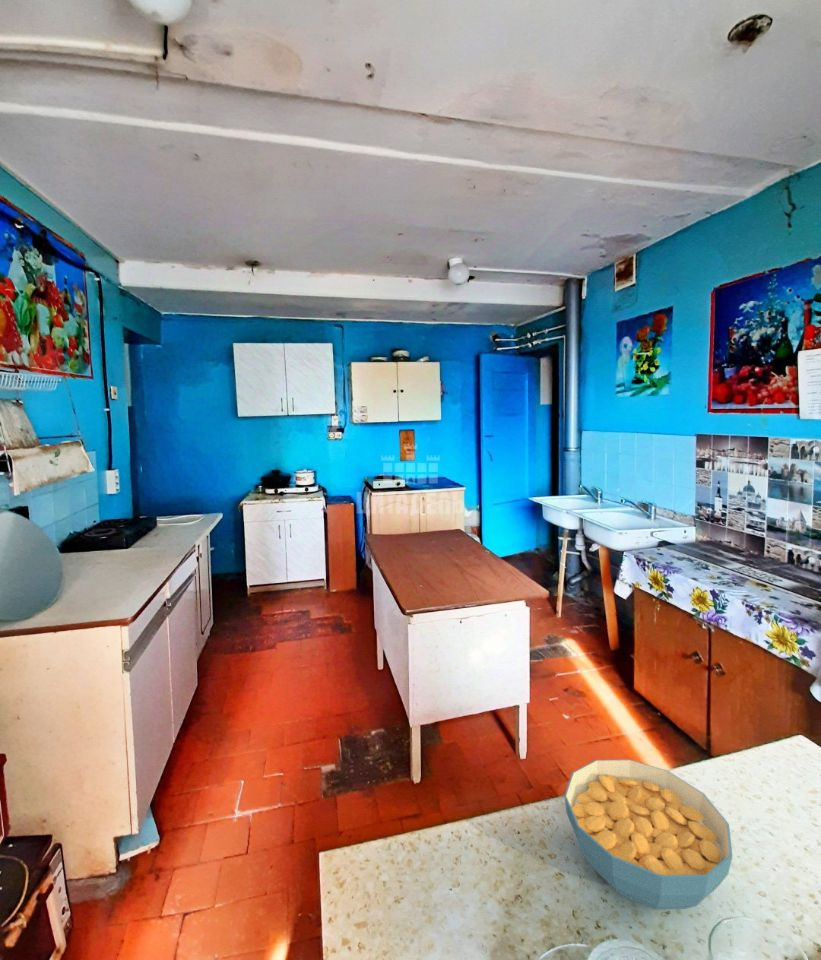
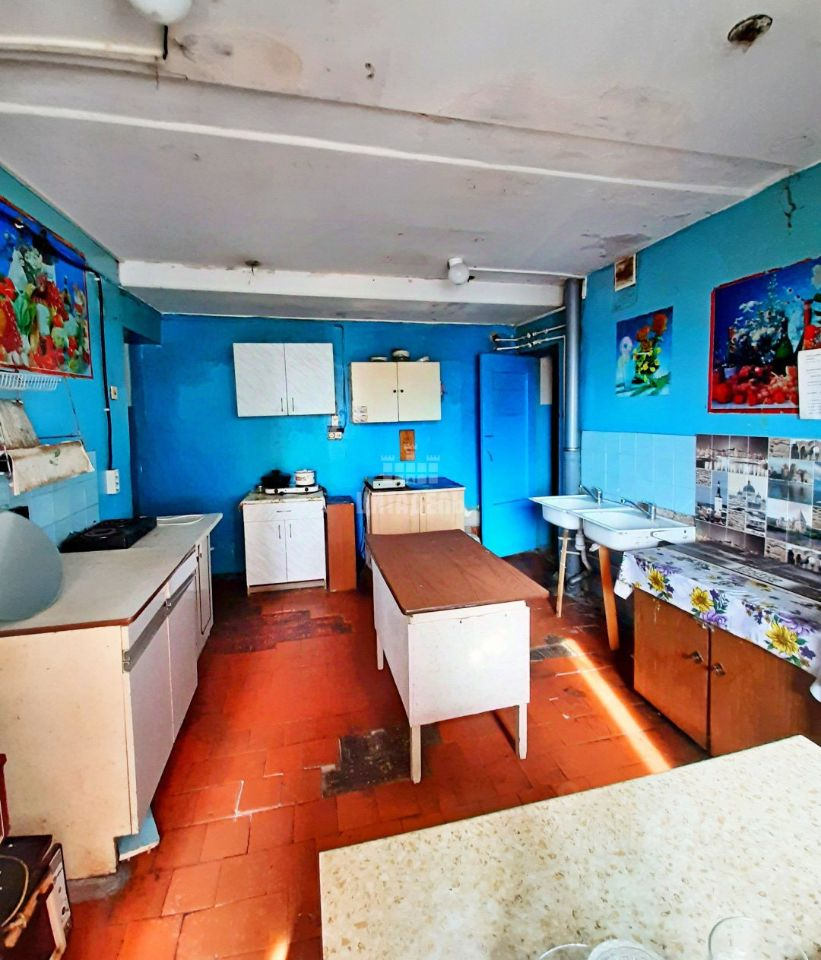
- cereal bowl (642, 842)
